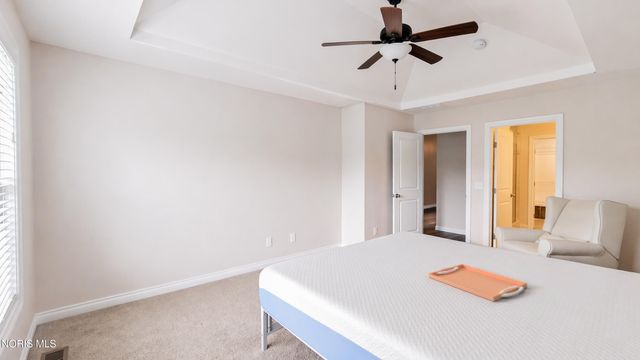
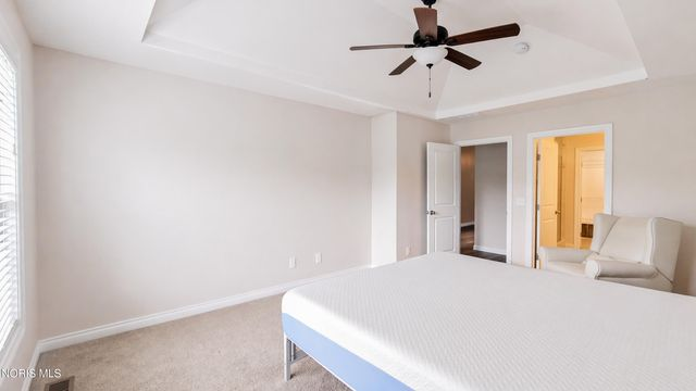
- serving tray (475, 279)
